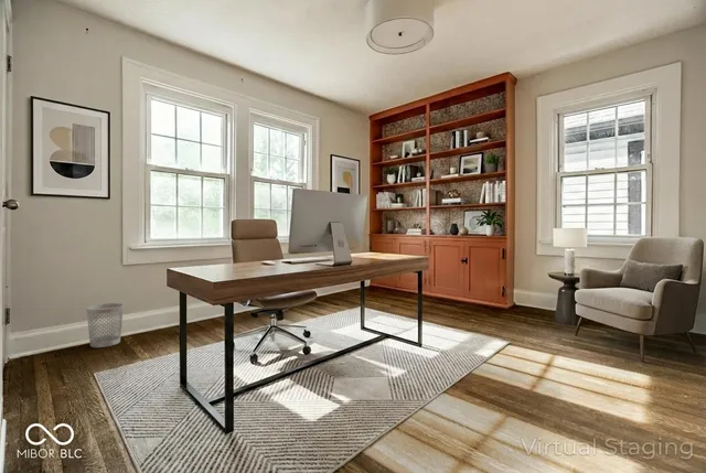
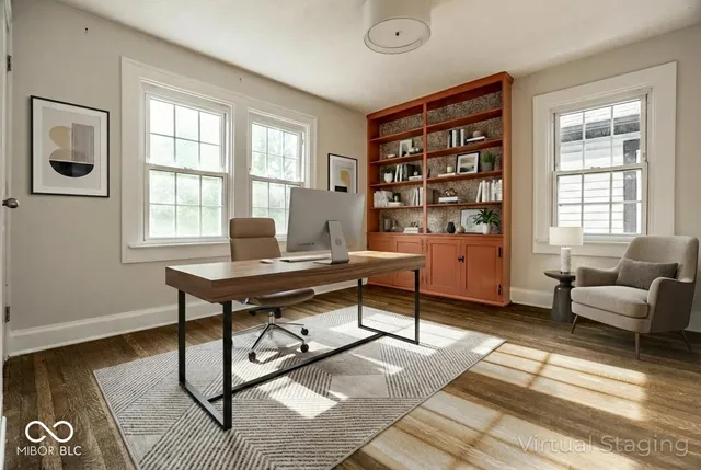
- wastebasket (105, 324)
